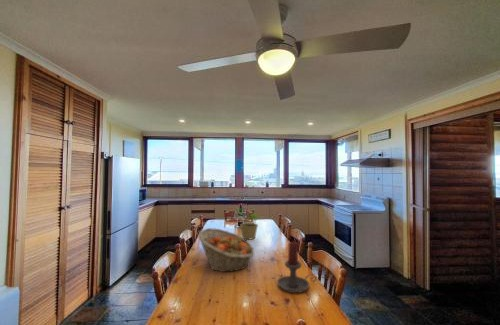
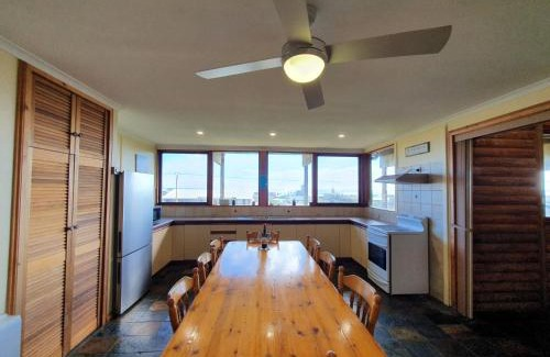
- fruit basket (226, 247)
- candle holder (297, 263)
- potted plant (248, 222)
